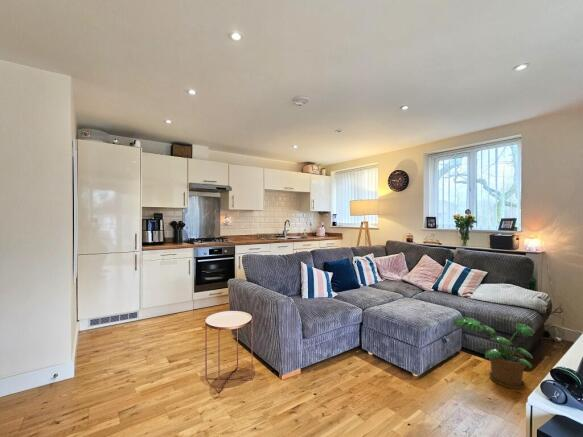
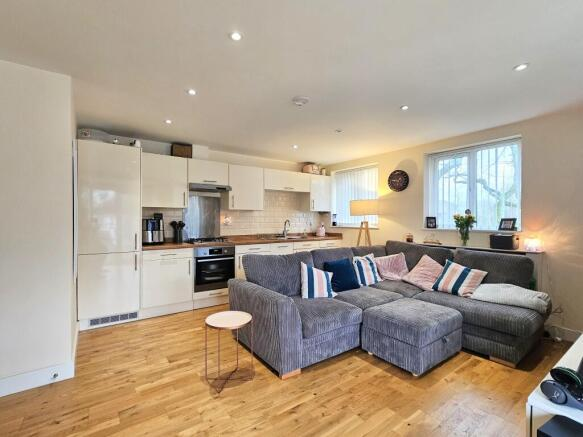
- potted plant (496, 349)
